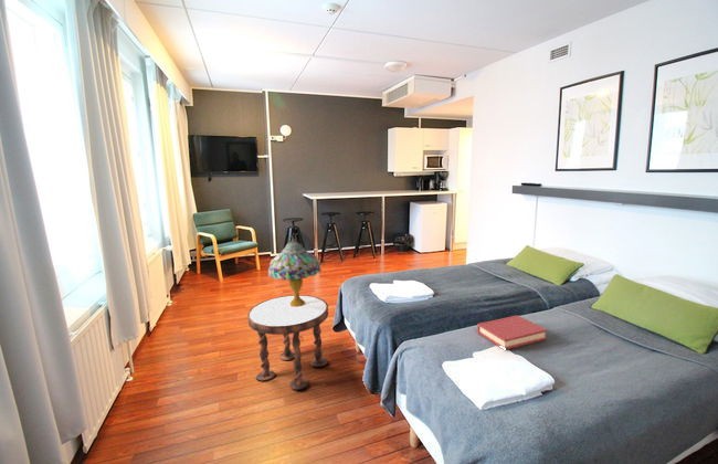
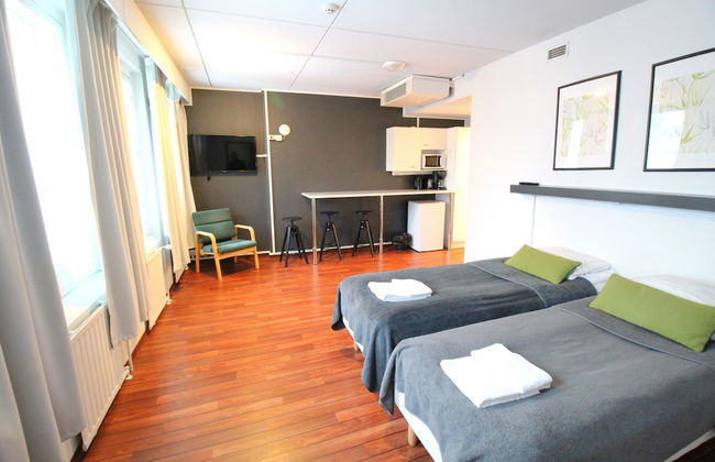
- side table (289, 340)
- table lamp (295, 270)
- hardback book (510, 330)
